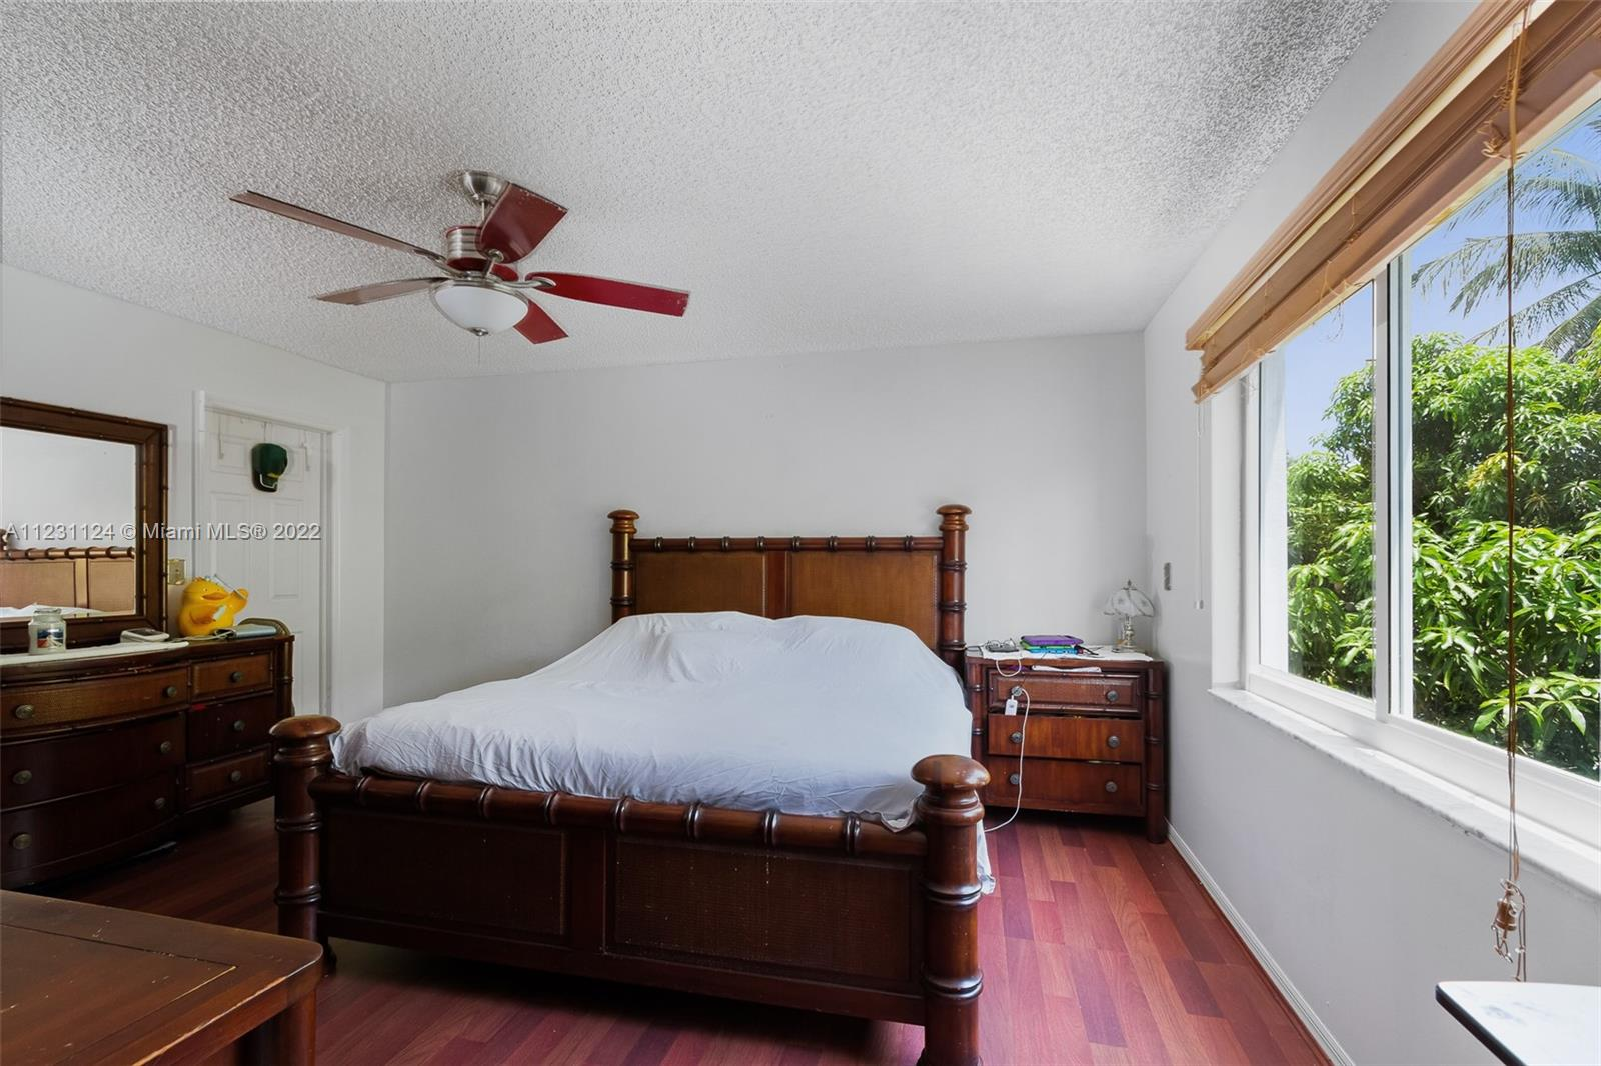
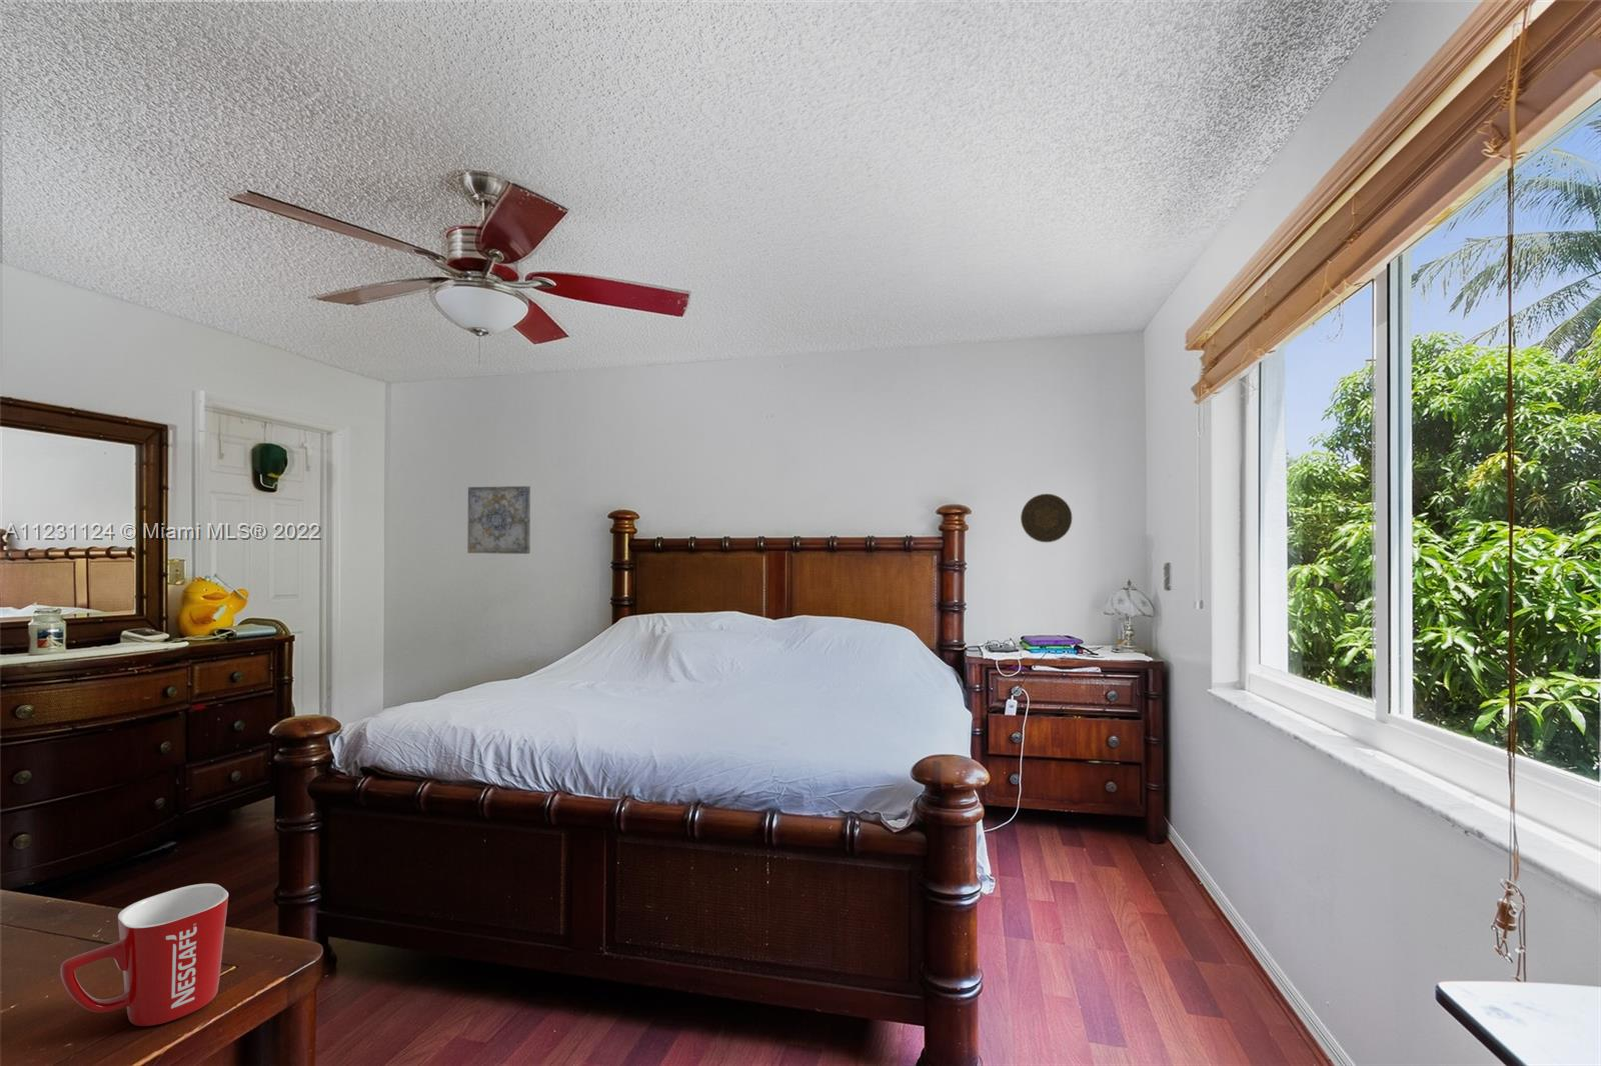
+ wall art (499, 520)
+ mug (148, 962)
+ decorative plate (1045, 518)
